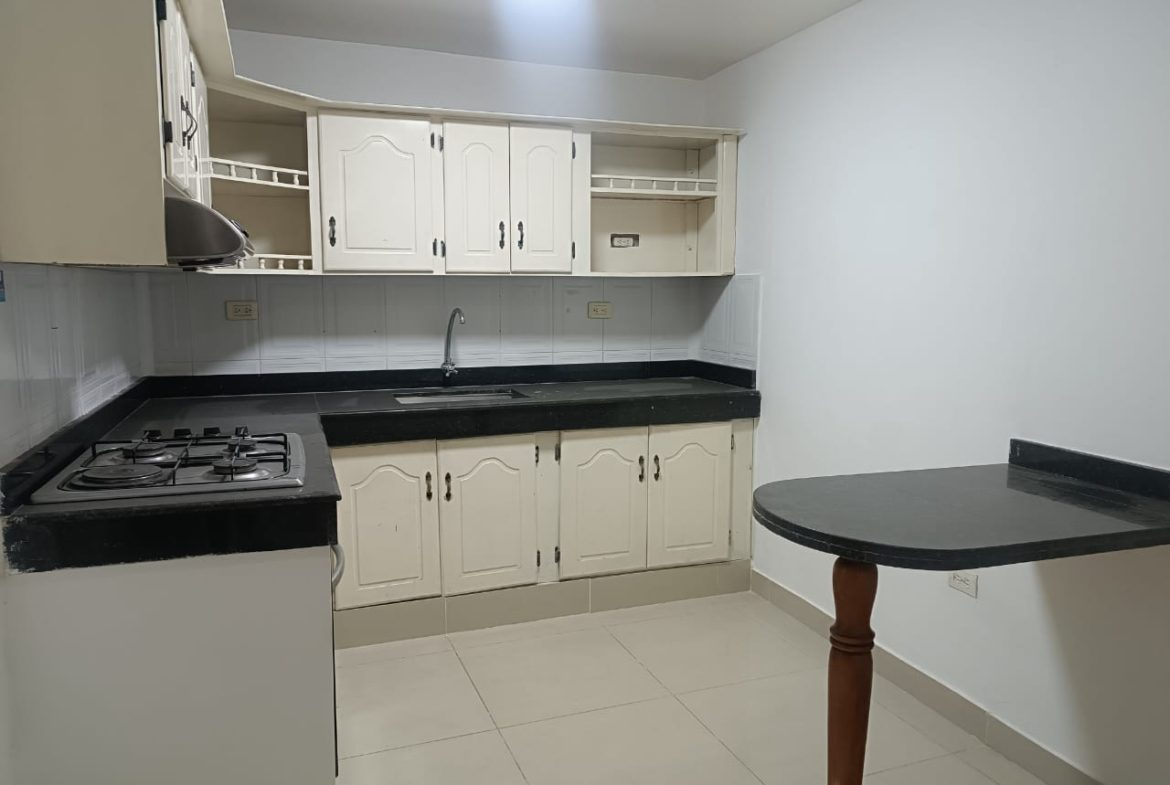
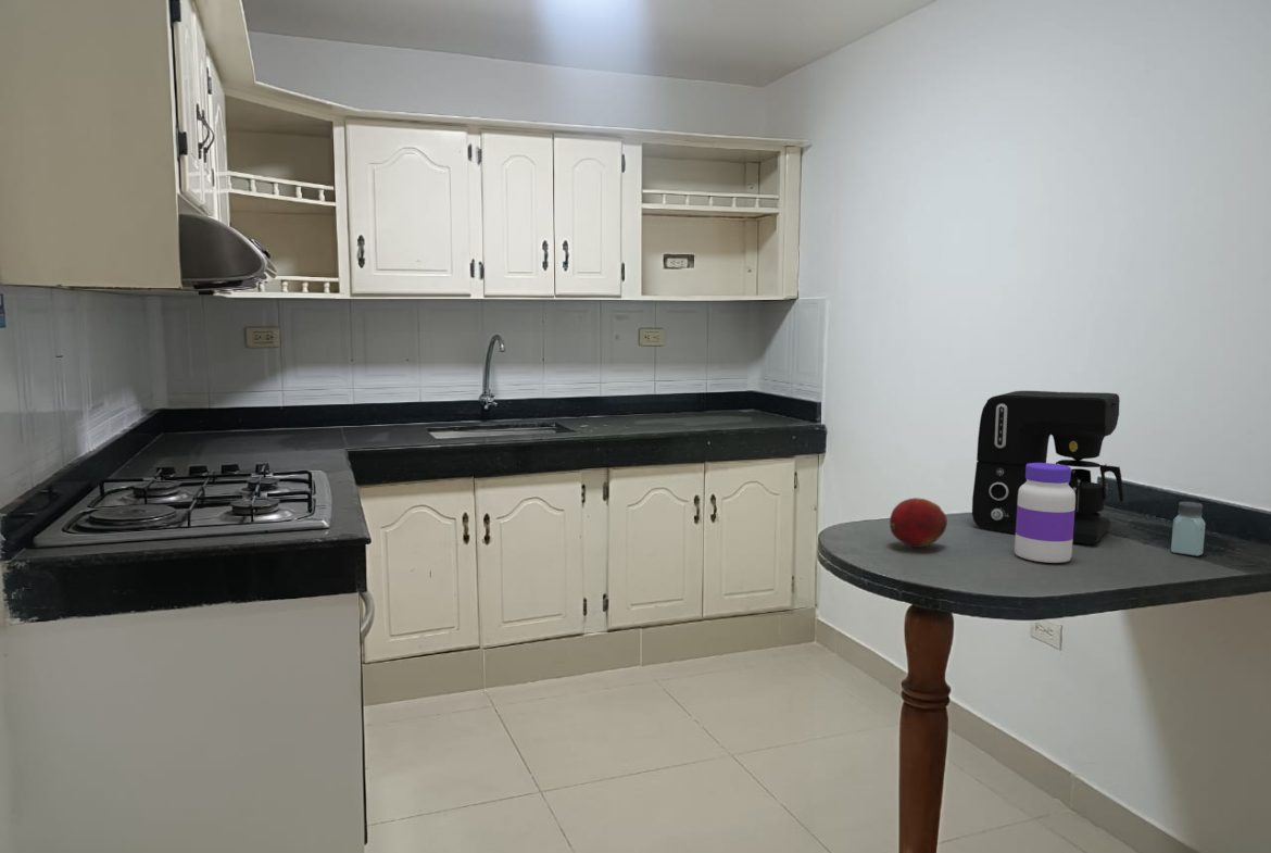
+ saltshaker (1188, 527)
+ coffee maker (1056, 462)
+ jar (1045, 511)
+ fruit (918, 522)
